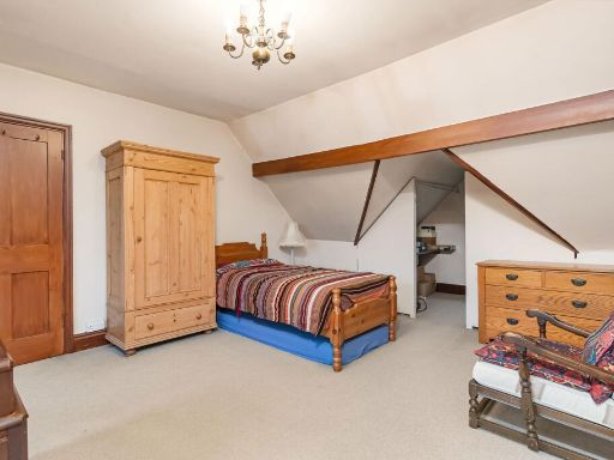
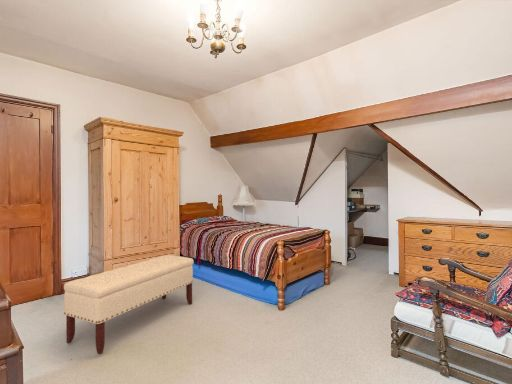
+ bench (138, 294)
